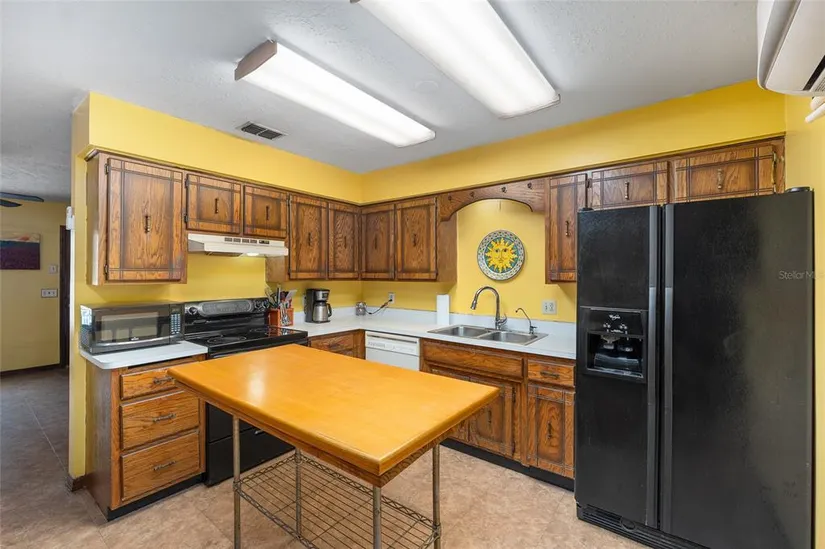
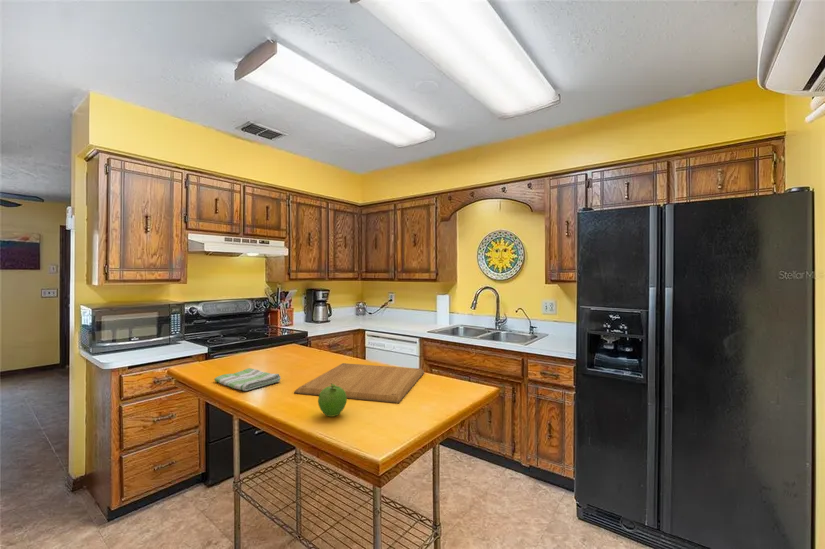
+ chopping board (365, 379)
+ dish towel (247, 377)
+ fruit (332, 399)
